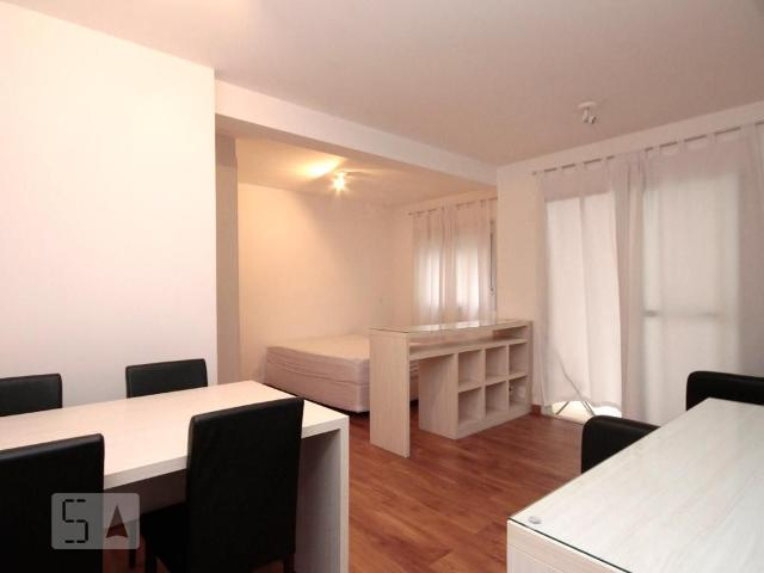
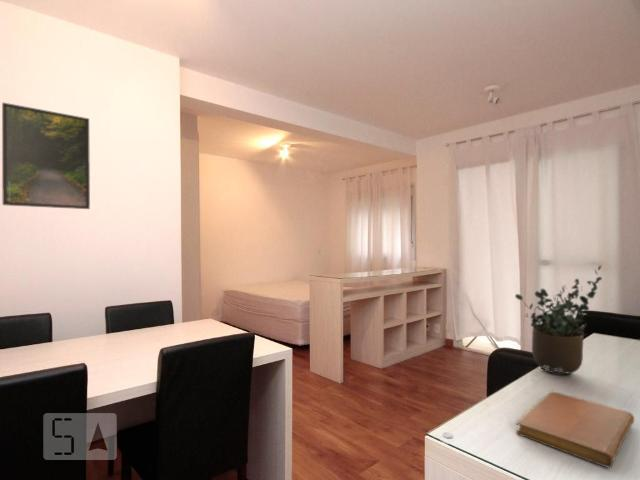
+ potted plant (563, 319)
+ notebook (576, 422)
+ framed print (48, 159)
